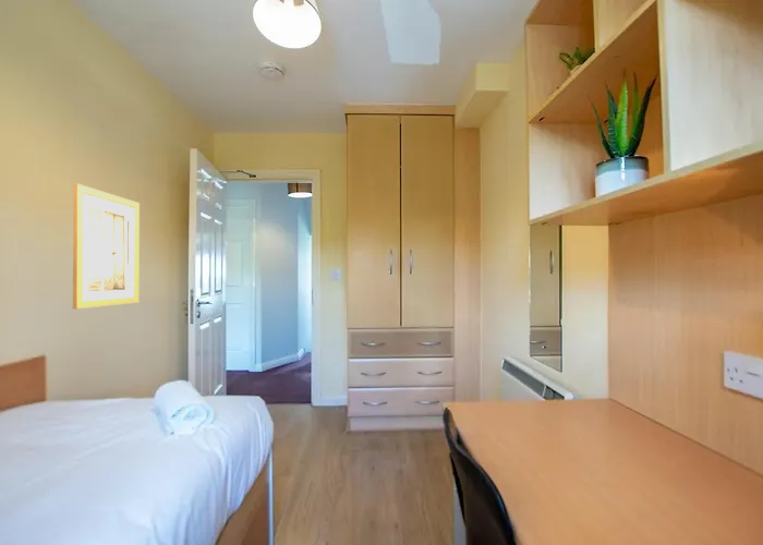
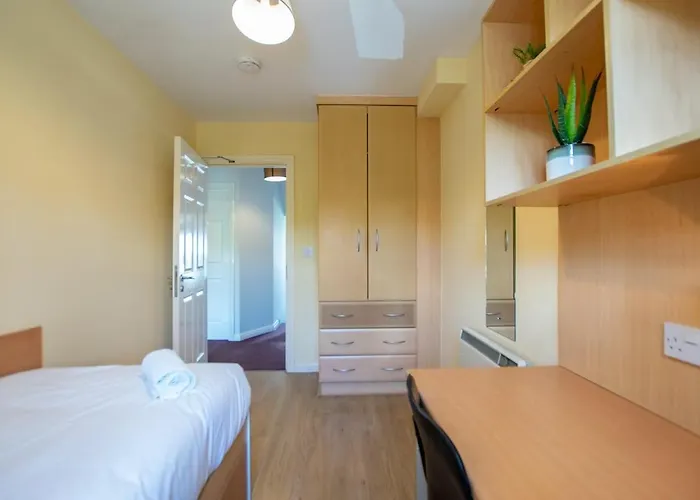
- wall art (109, 250)
